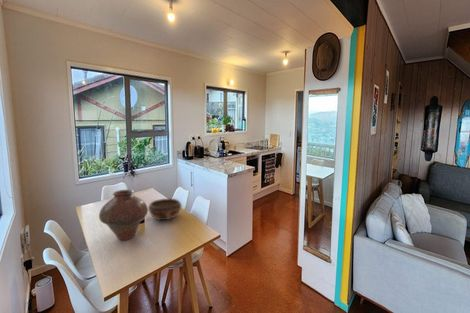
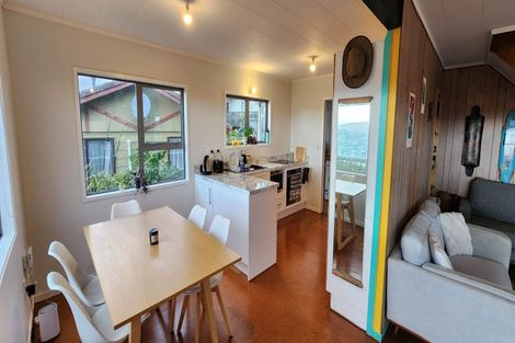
- decorative bowl (165, 209)
- vase (124, 214)
